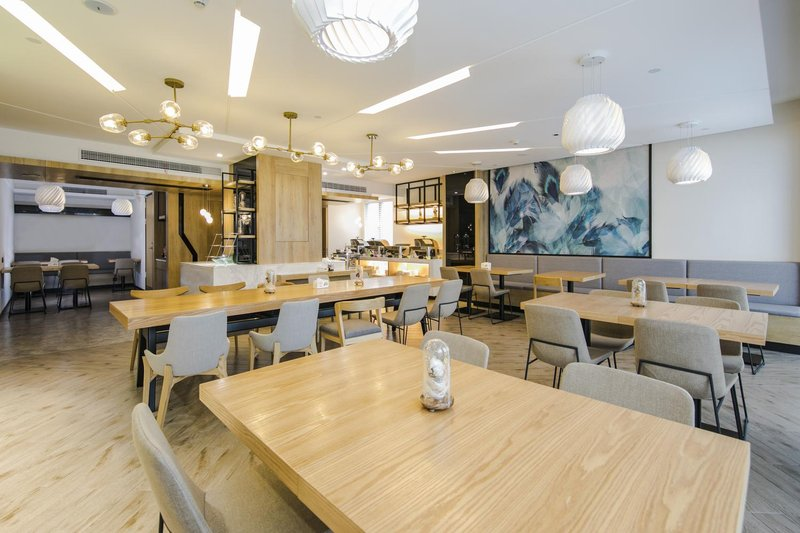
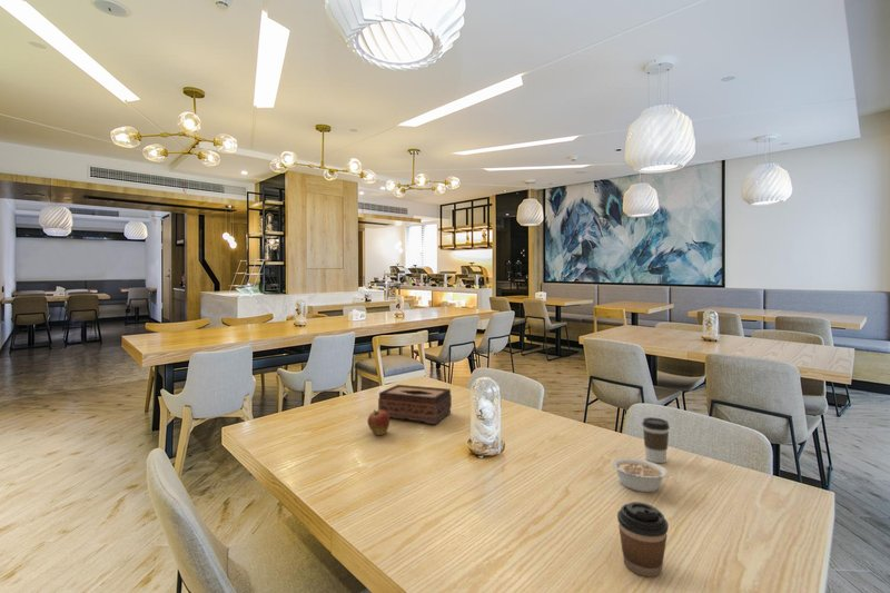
+ coffee cup (655, 439)
+ legume (641, 474)
+ tissue box (415, 403)
+ coffee cup (642, 534)
+ apple (378, 421)
